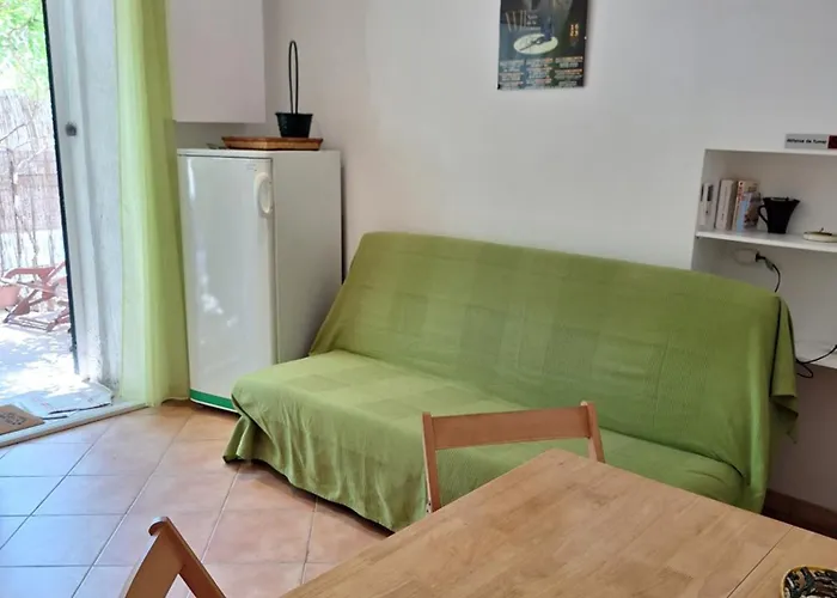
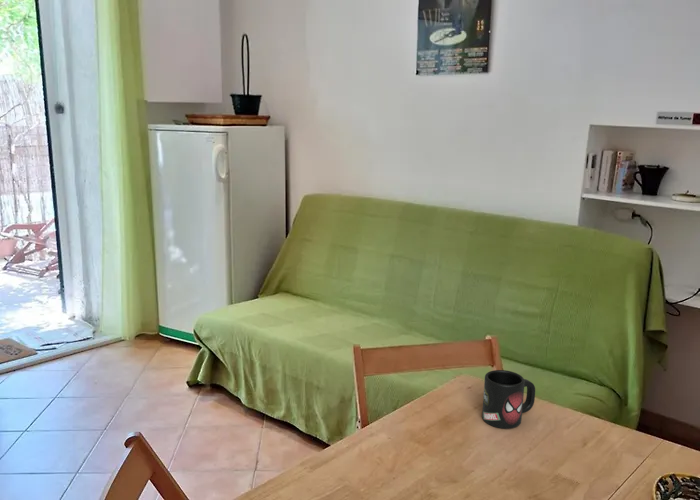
+ mug (510, 397)
